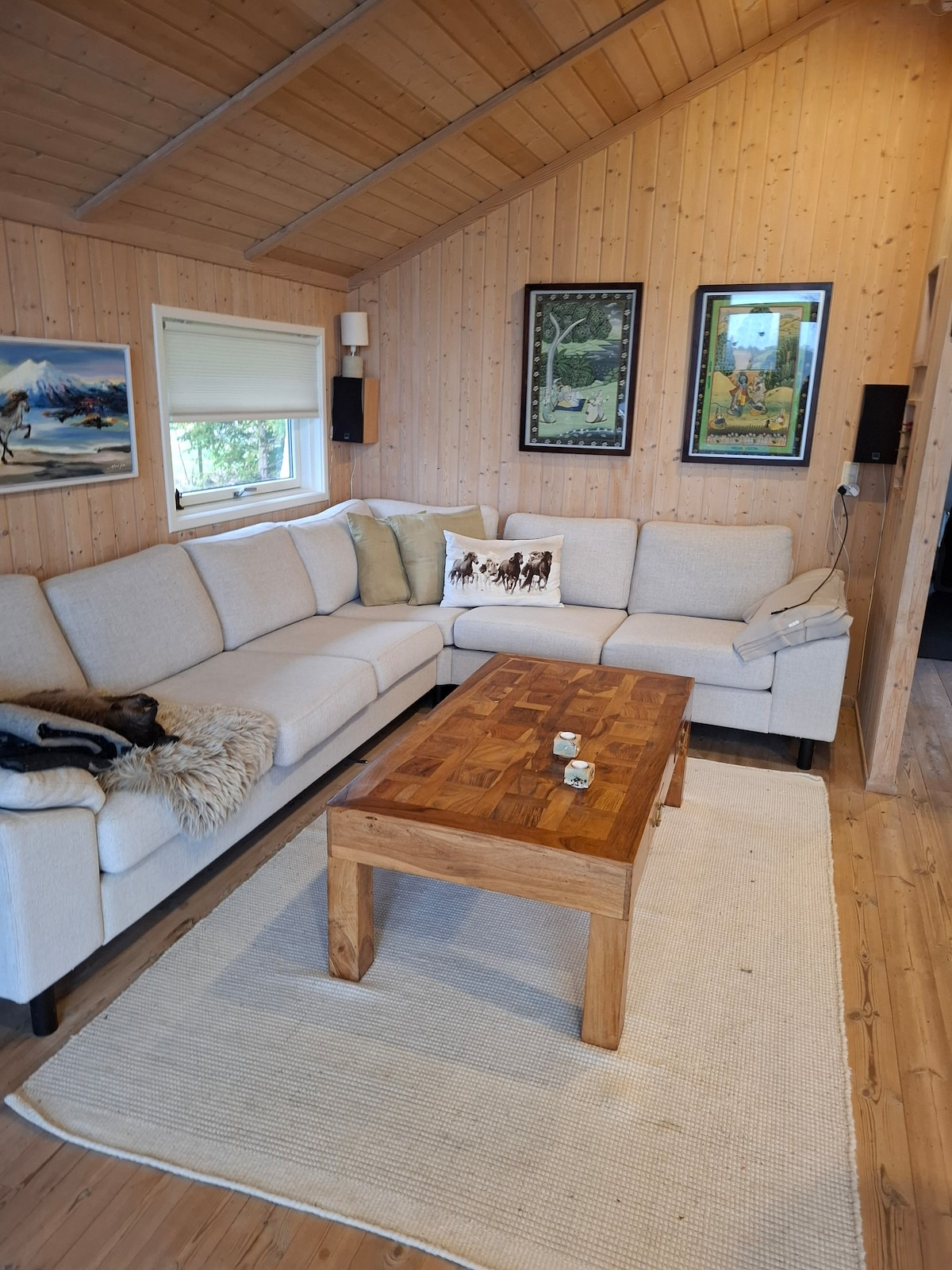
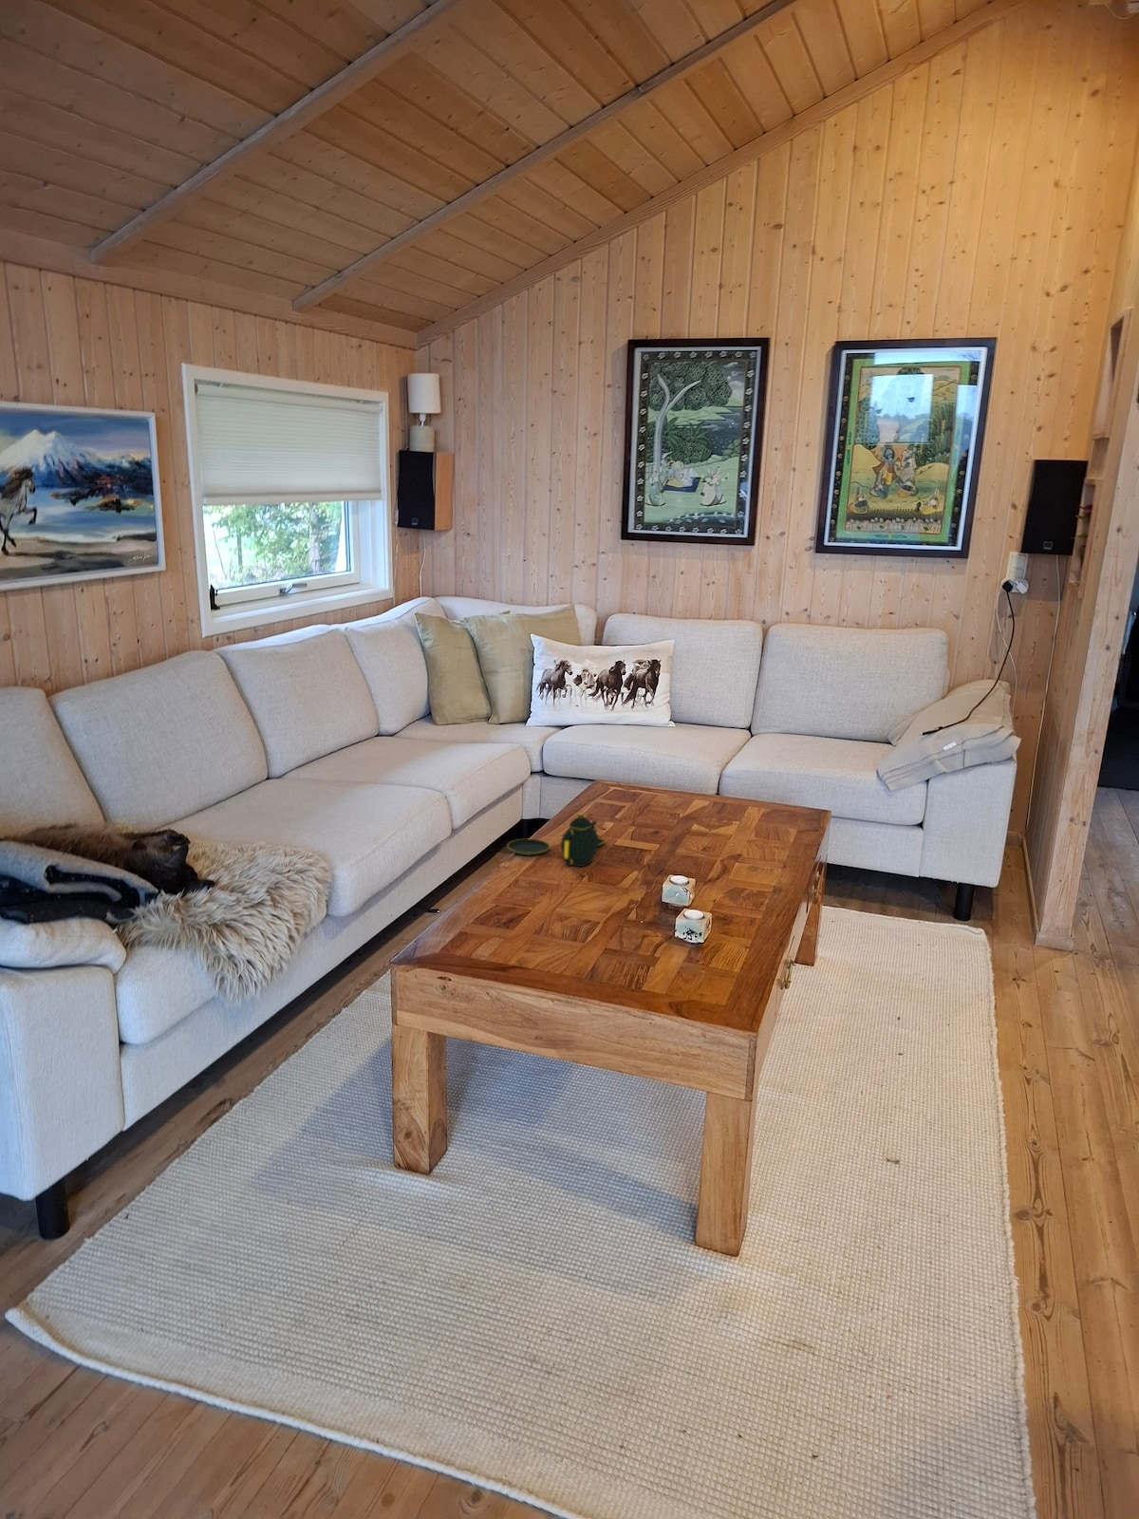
+ teapot (567, 830)
